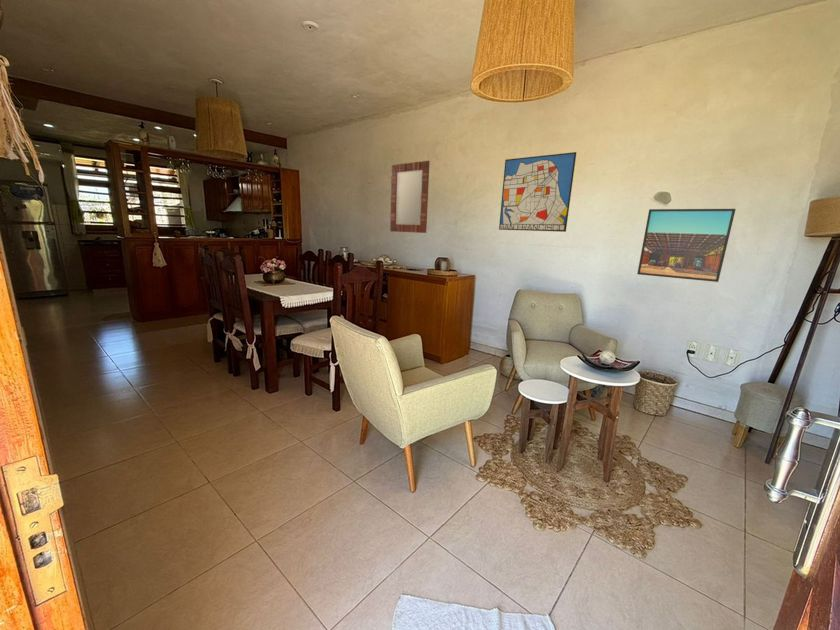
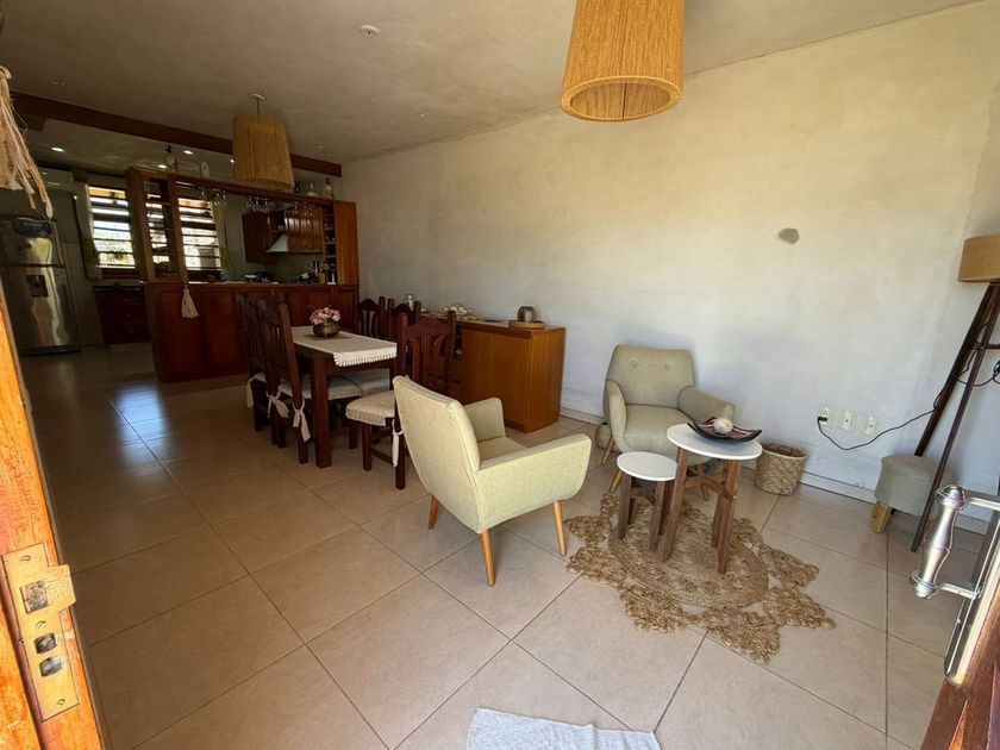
- home mirror (408, 198)
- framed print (682, 244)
- wall art (534, 194)
